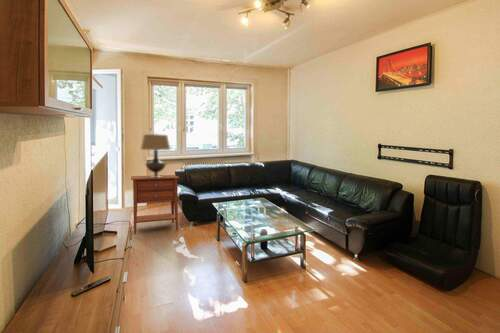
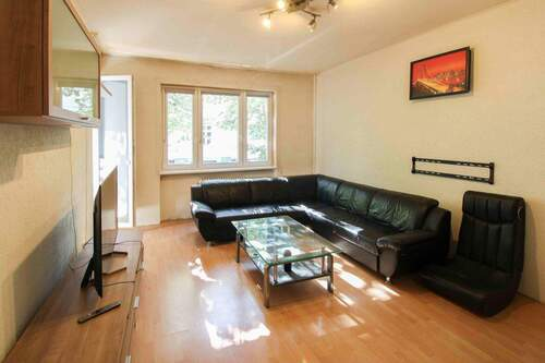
- nightstand (155, 201)
- table lamp (155, 156)
